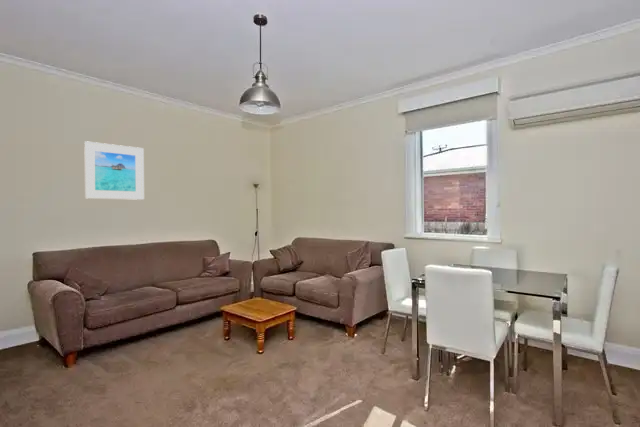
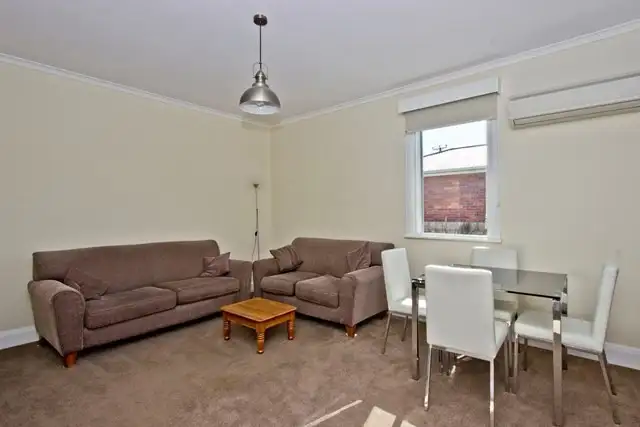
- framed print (115, 172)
